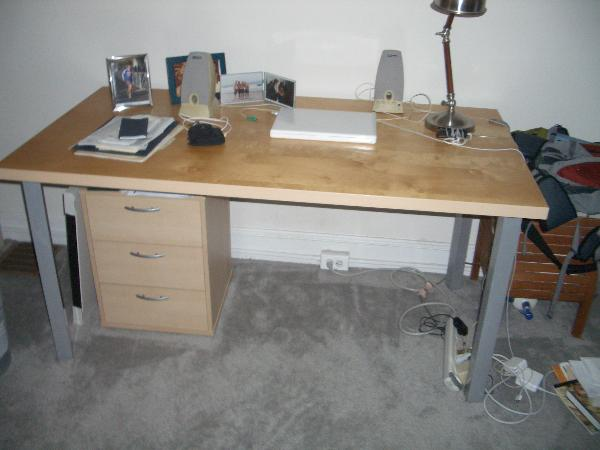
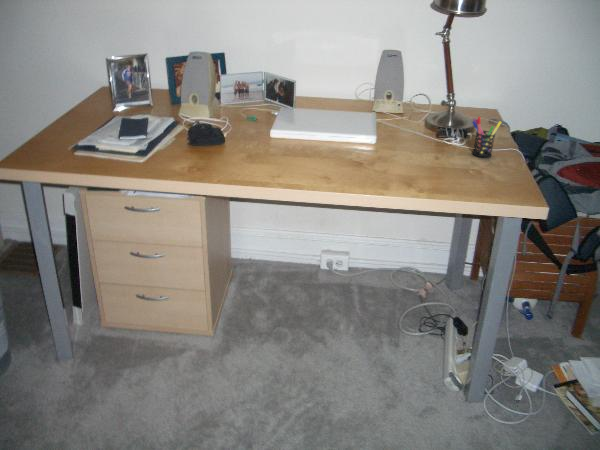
+ pen holder (485, 136)
